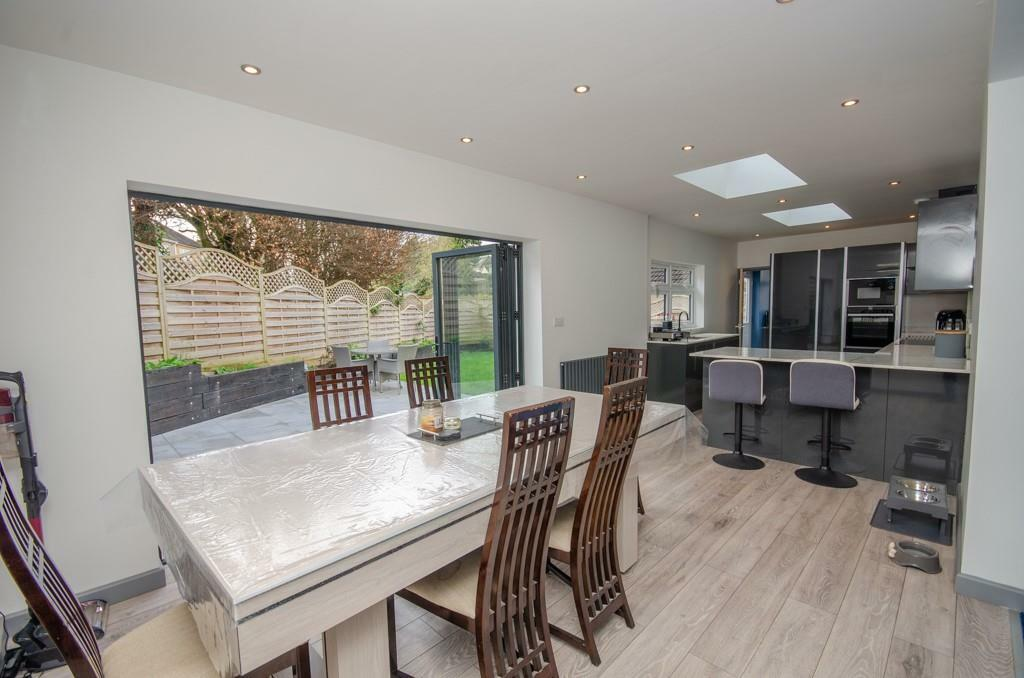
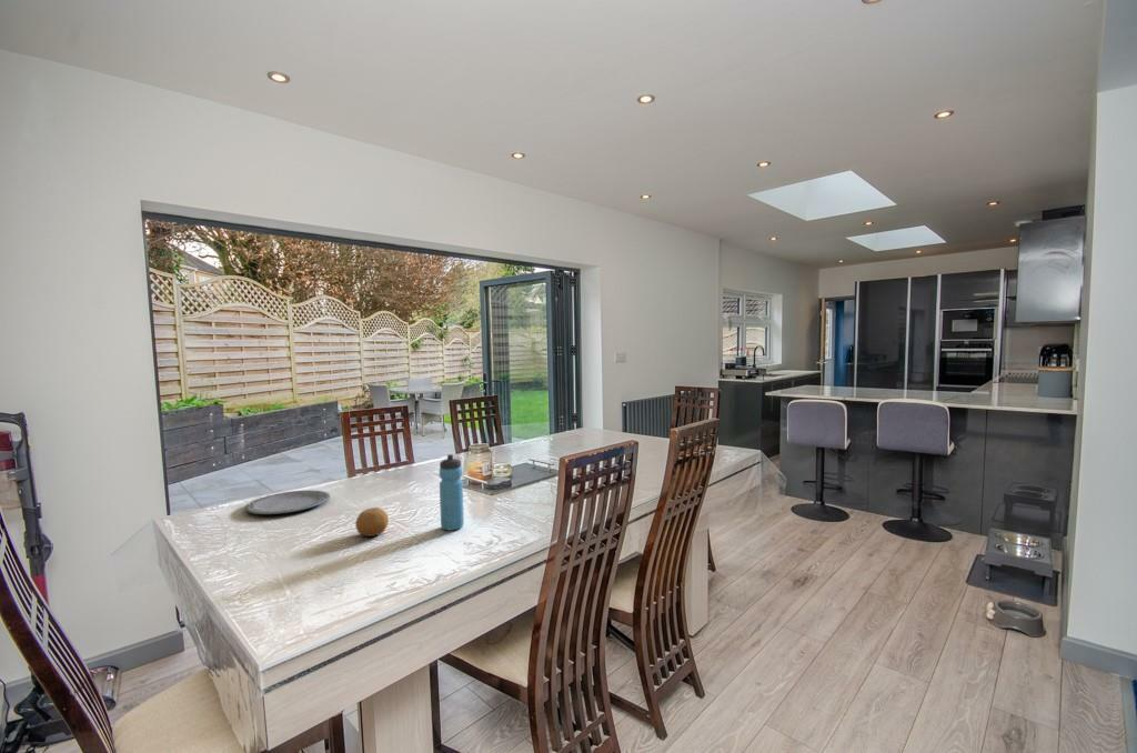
+ plate (289, 502)
+ fruit (372, 521)
+ water bottle (451, 491)
